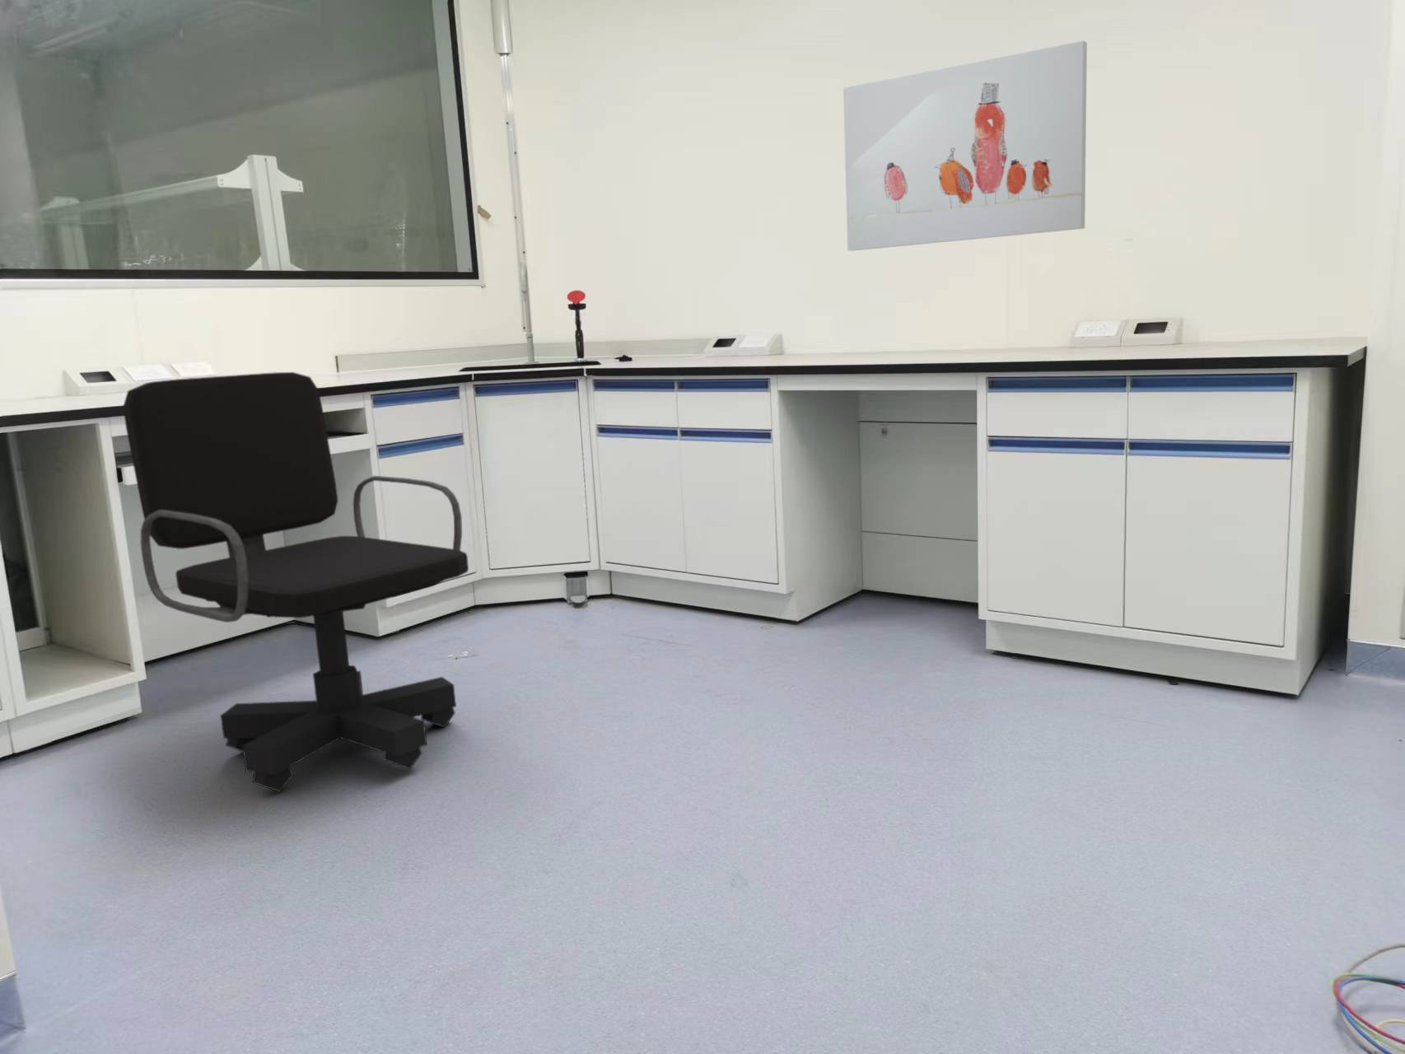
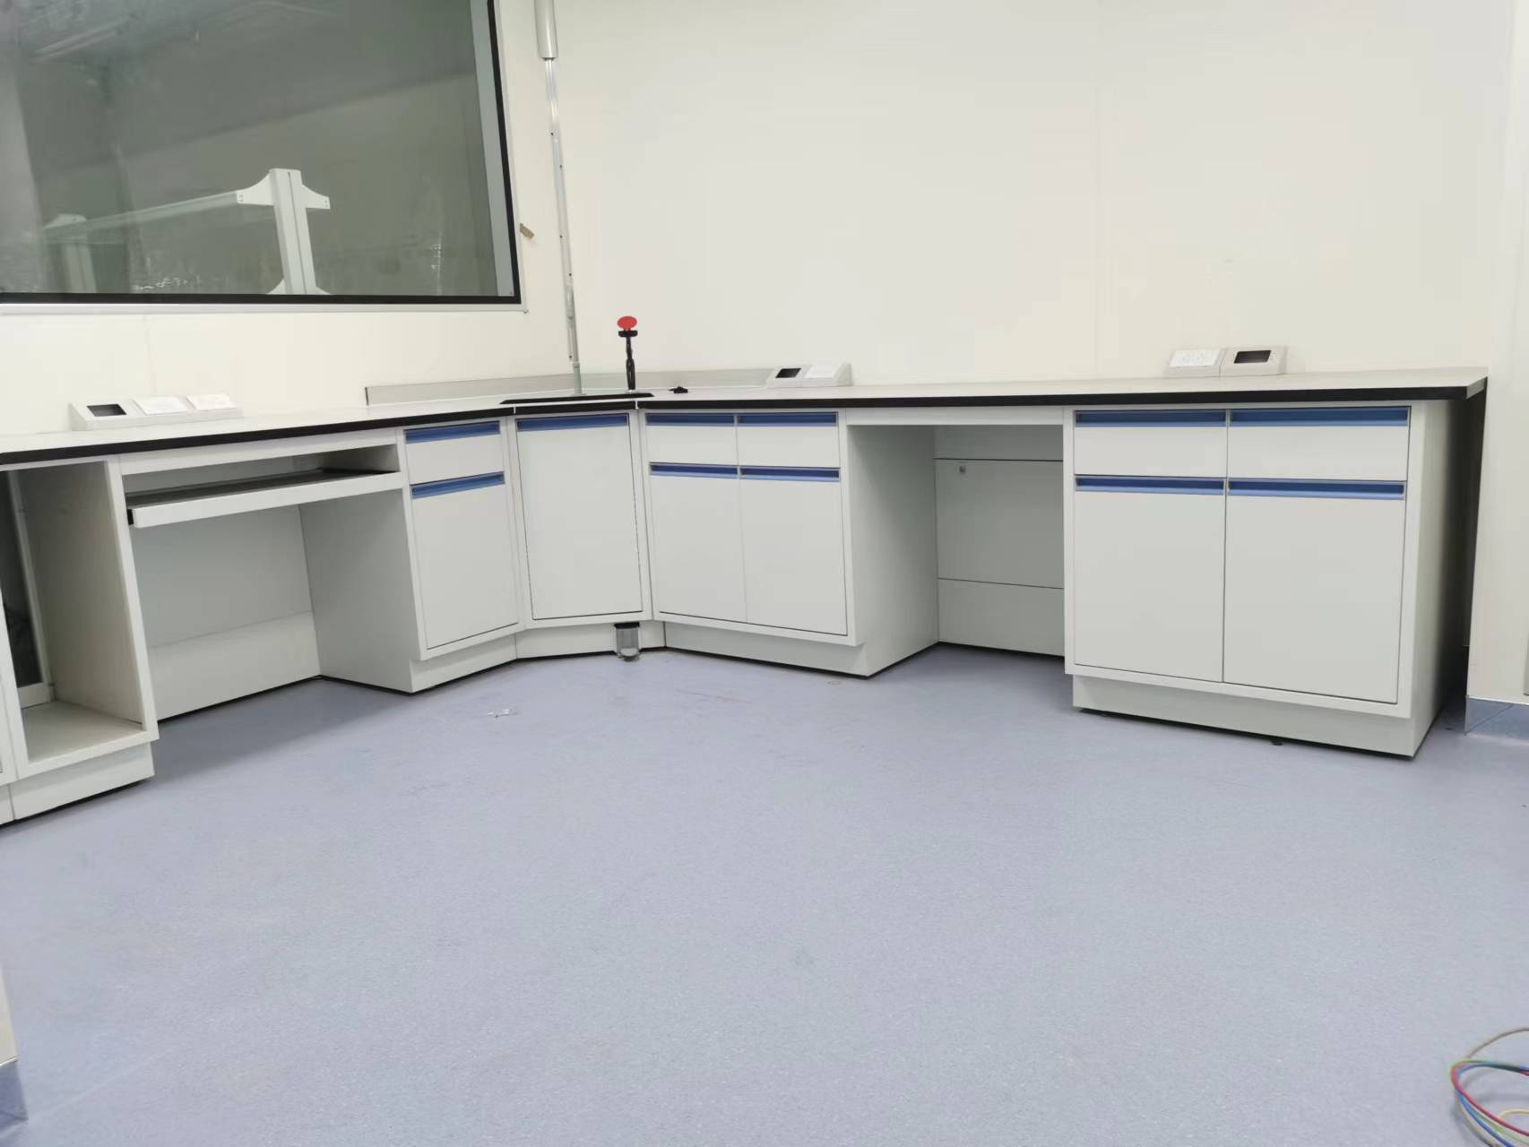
- wall art (958, 154)
- office chair (310, 566)
